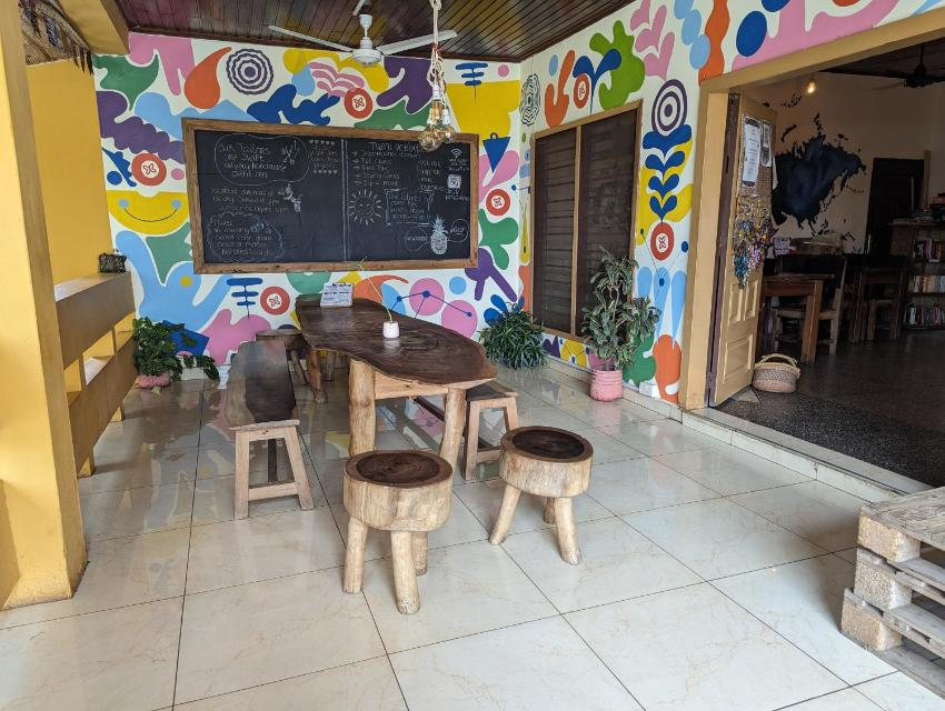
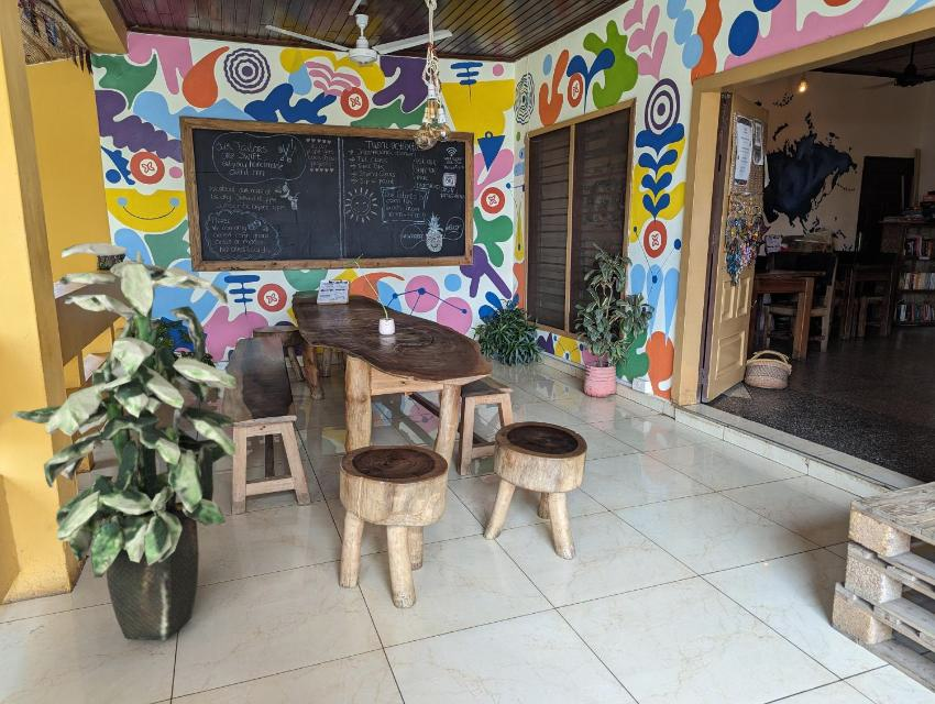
+ indoor plant (138, 441)
